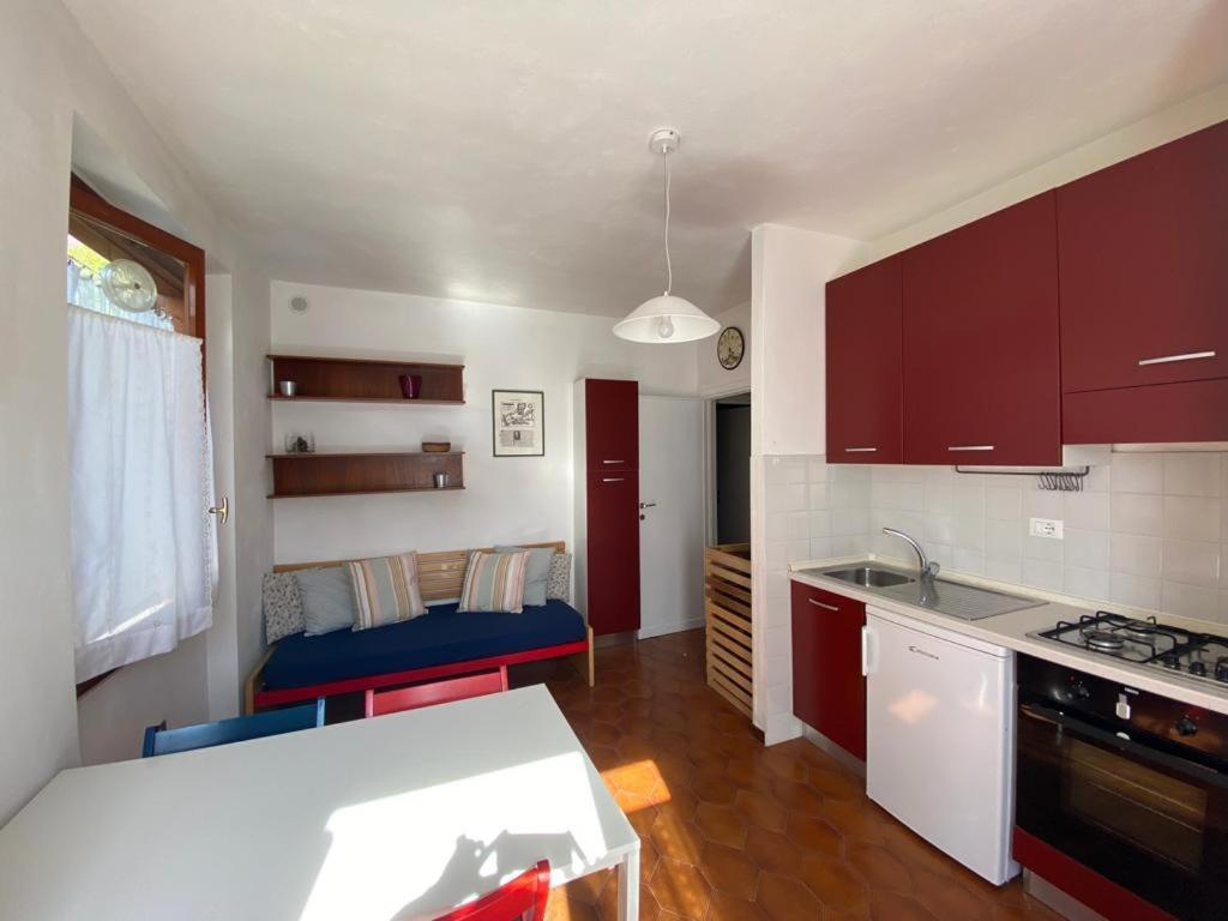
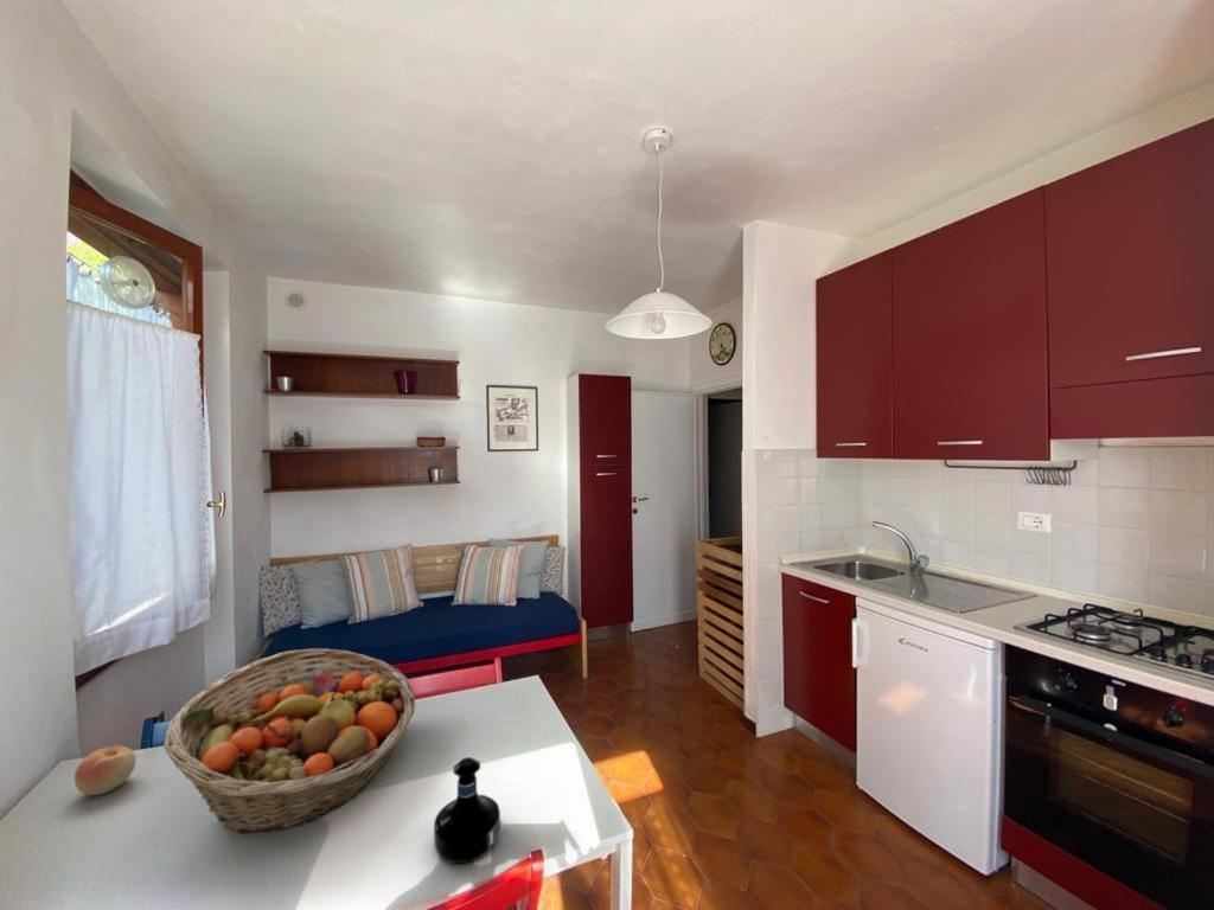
+ tequila bottle (467, 800)
+ fruit basket (308, 724)
+ apple (107, 768)
